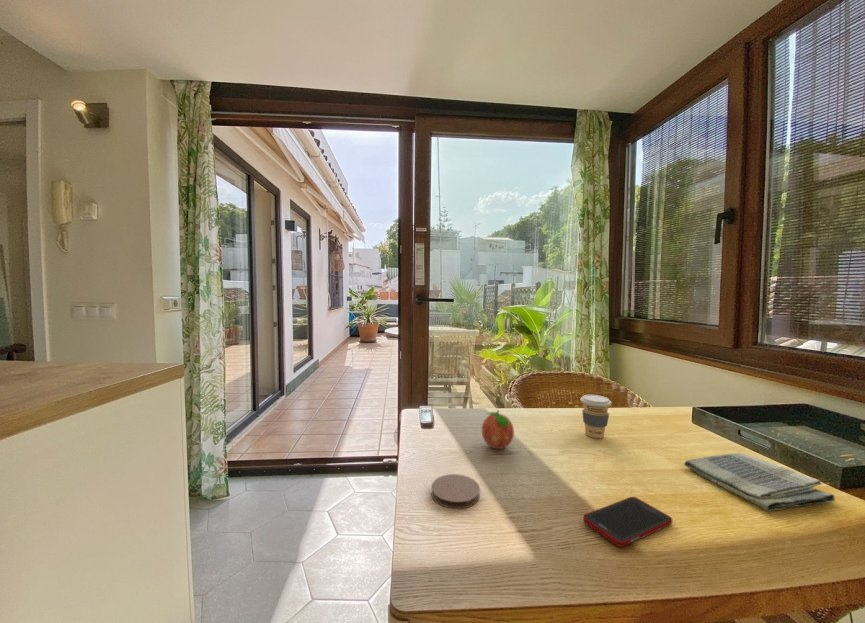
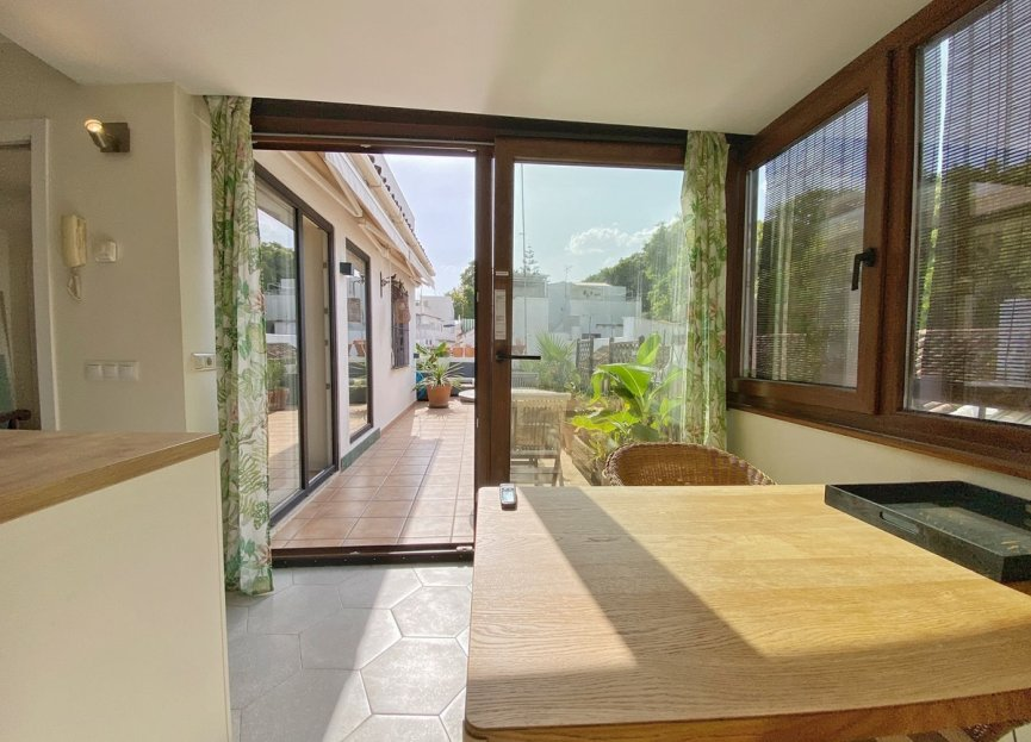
- coffee cup (595, 416)
- fruit (497, 428)
- coaster (455, 490)
- dish towel (754, 476)
- cell phone (627, 519)
